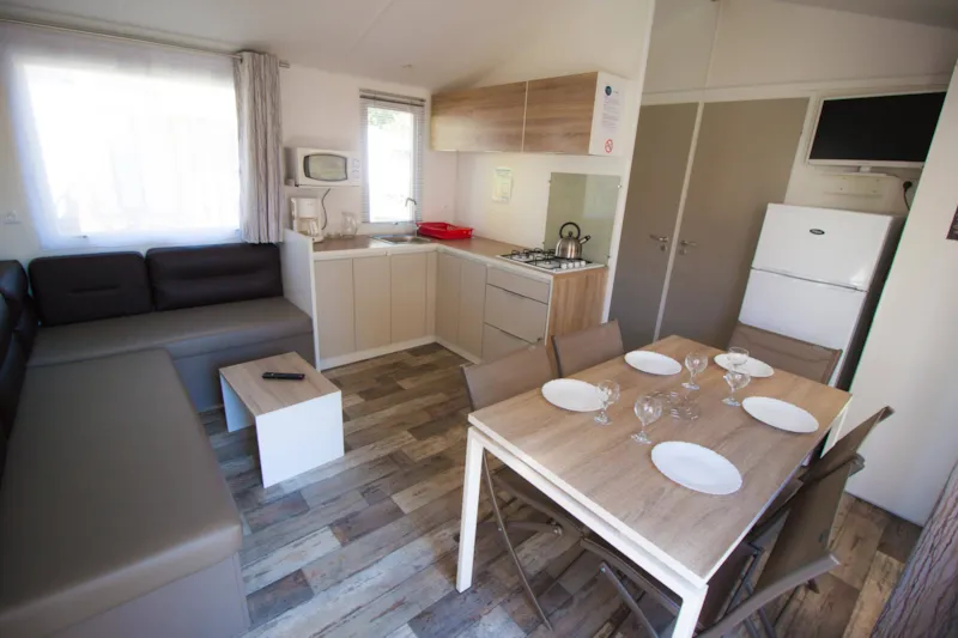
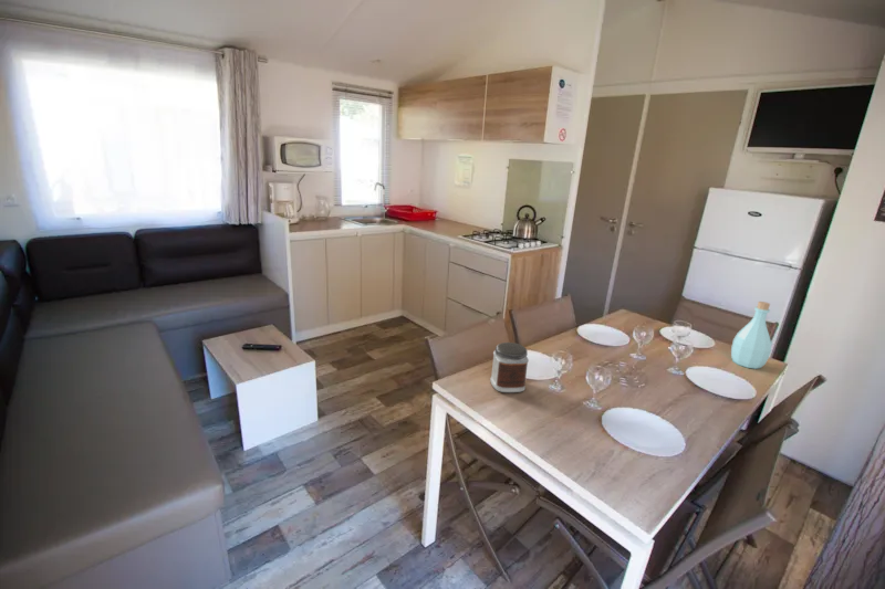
+ bottle (754, 334)
+ jar (509, 366)
